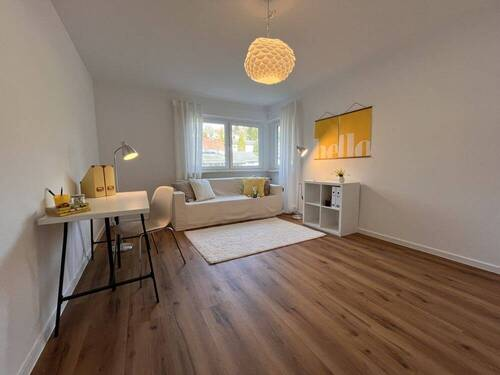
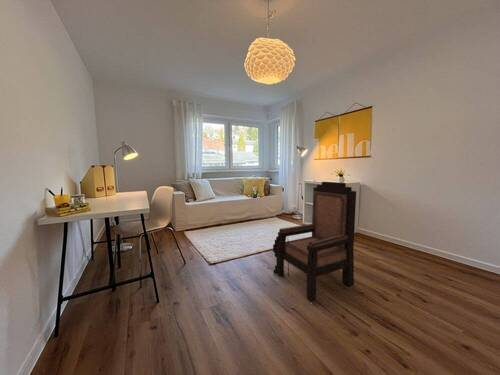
+ armchair (312, 233)
